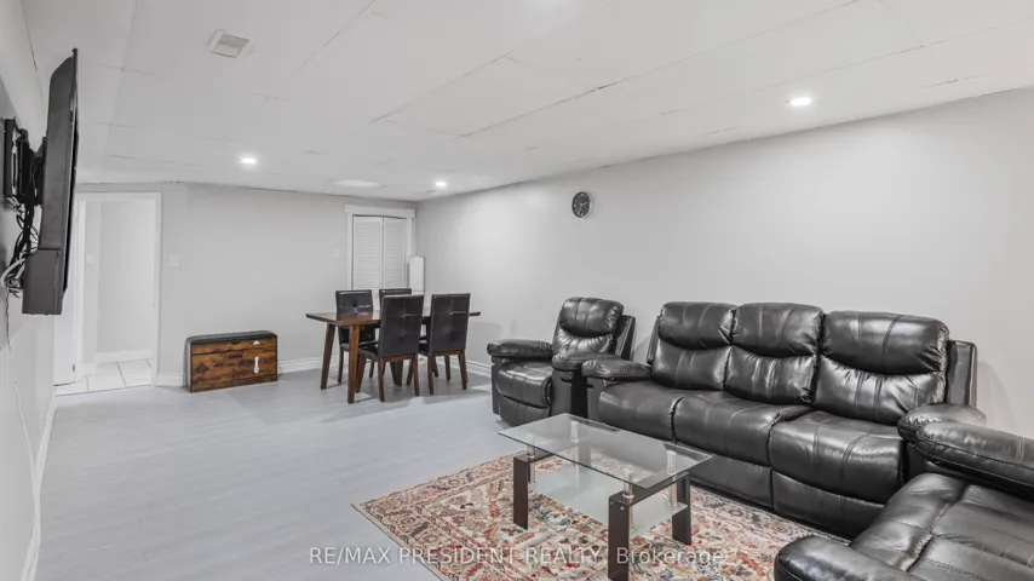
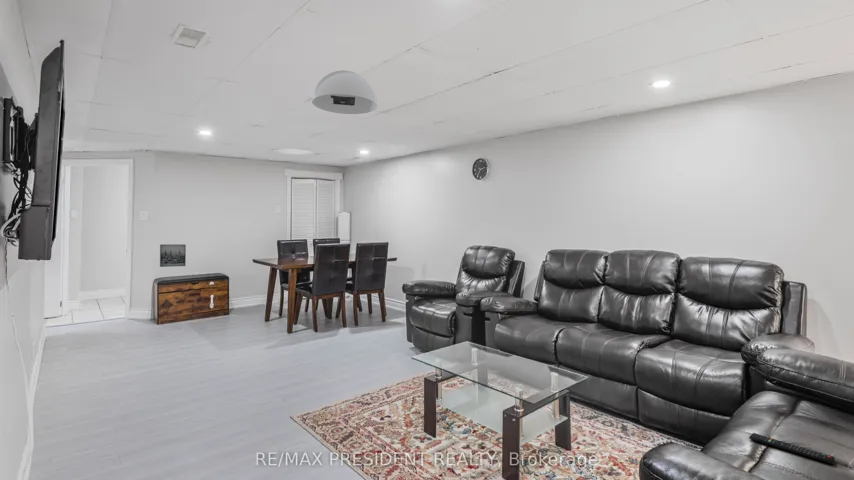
+ wall art (172, 255)
+ ceiling light (345, 88)
+ remote control (790, 448)
